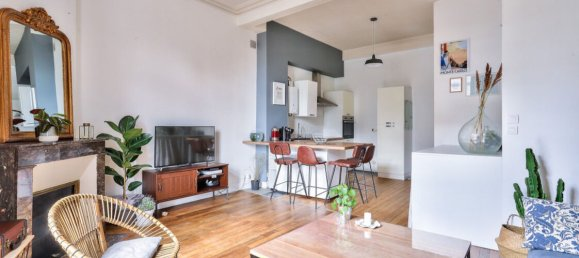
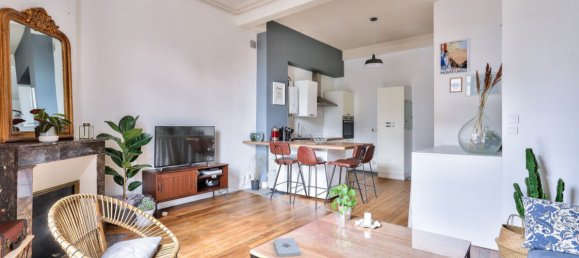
+ notepad (286, 246)
